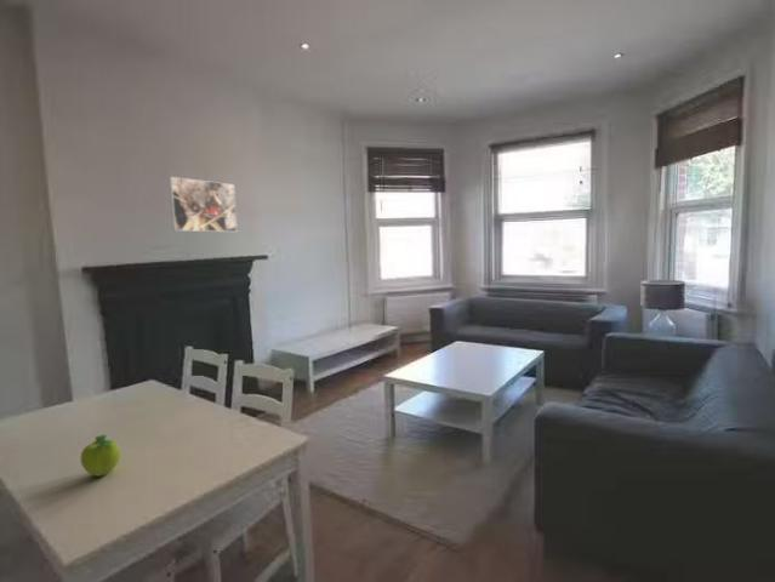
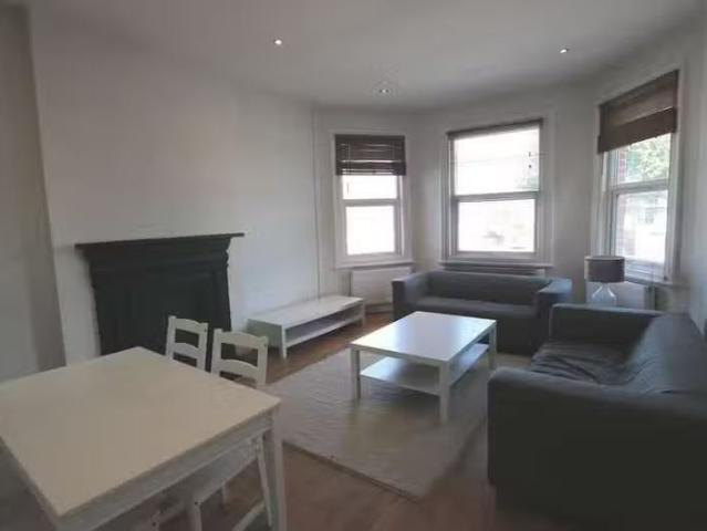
- fruit (101, 456)
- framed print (205, 206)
